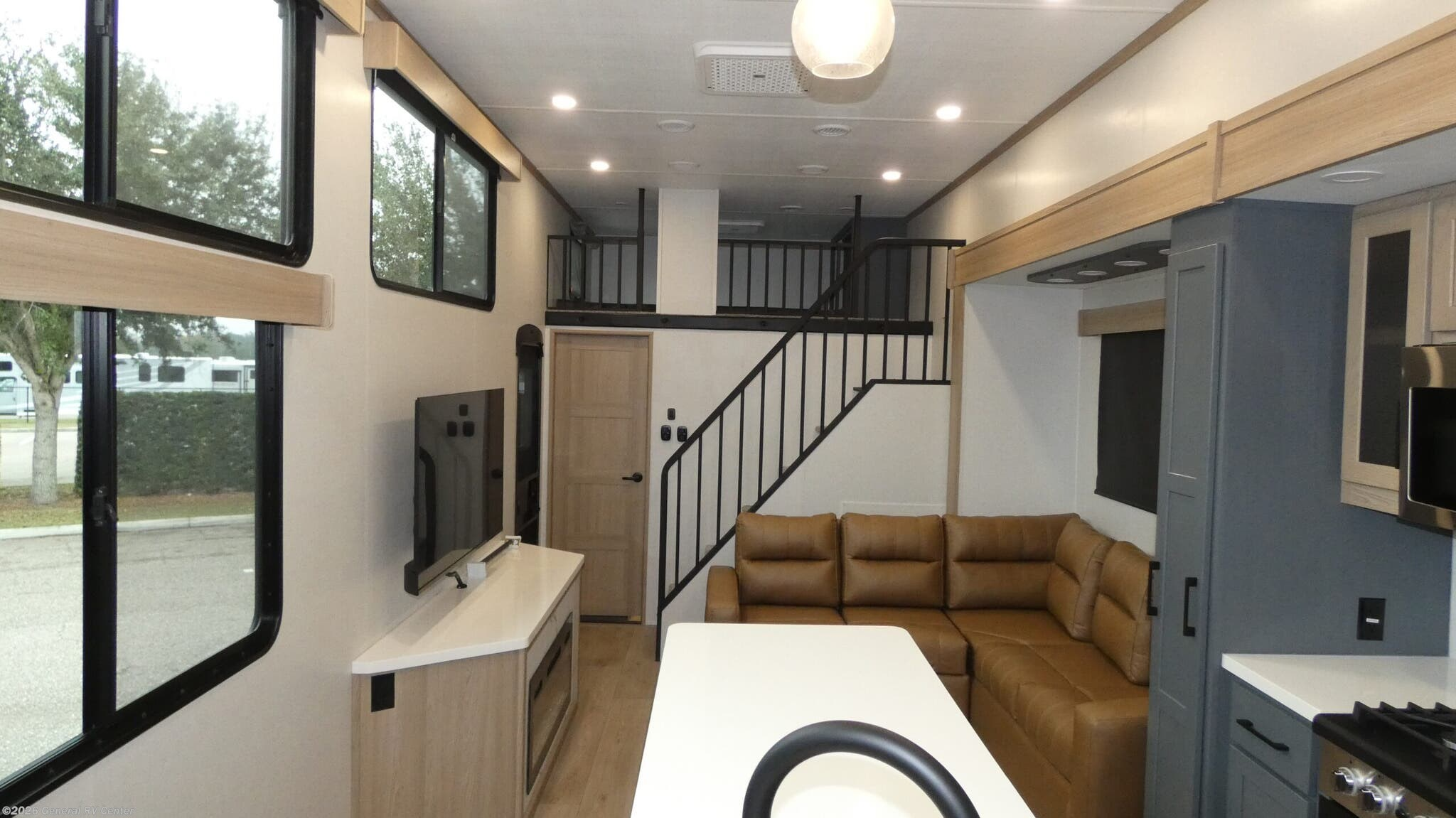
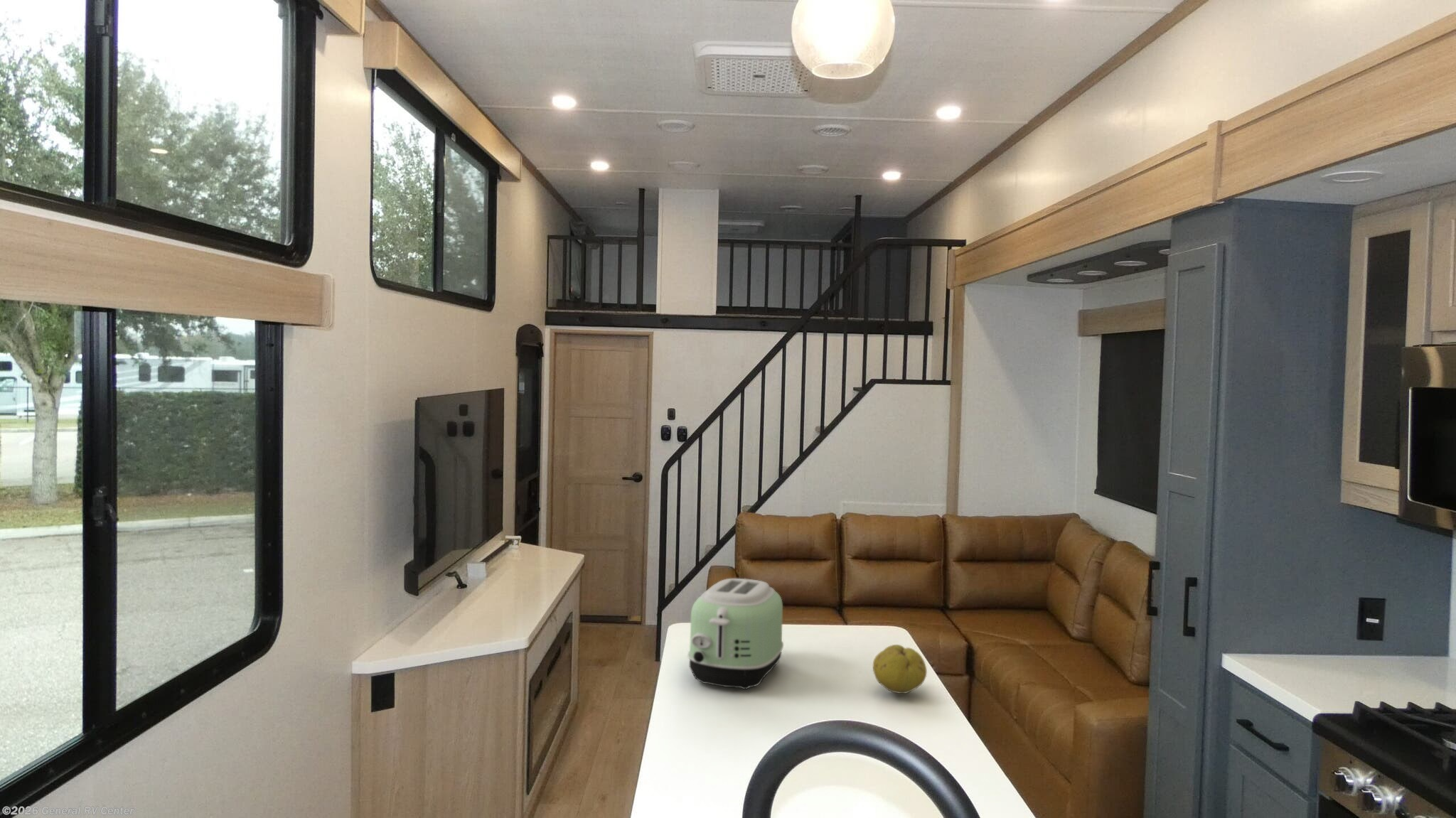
+ toaster (736, 630)
+ fruit (899, 669)
